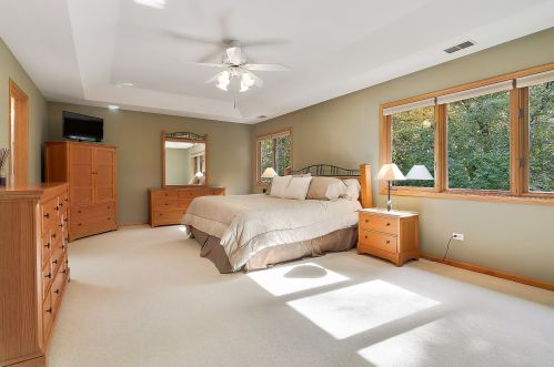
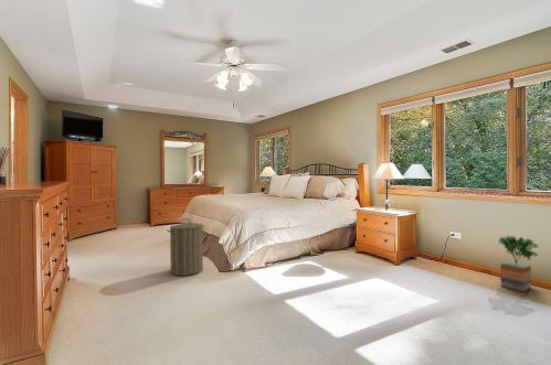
+ potted tree (517, 261)
+ laundry hamper (187, 244)
